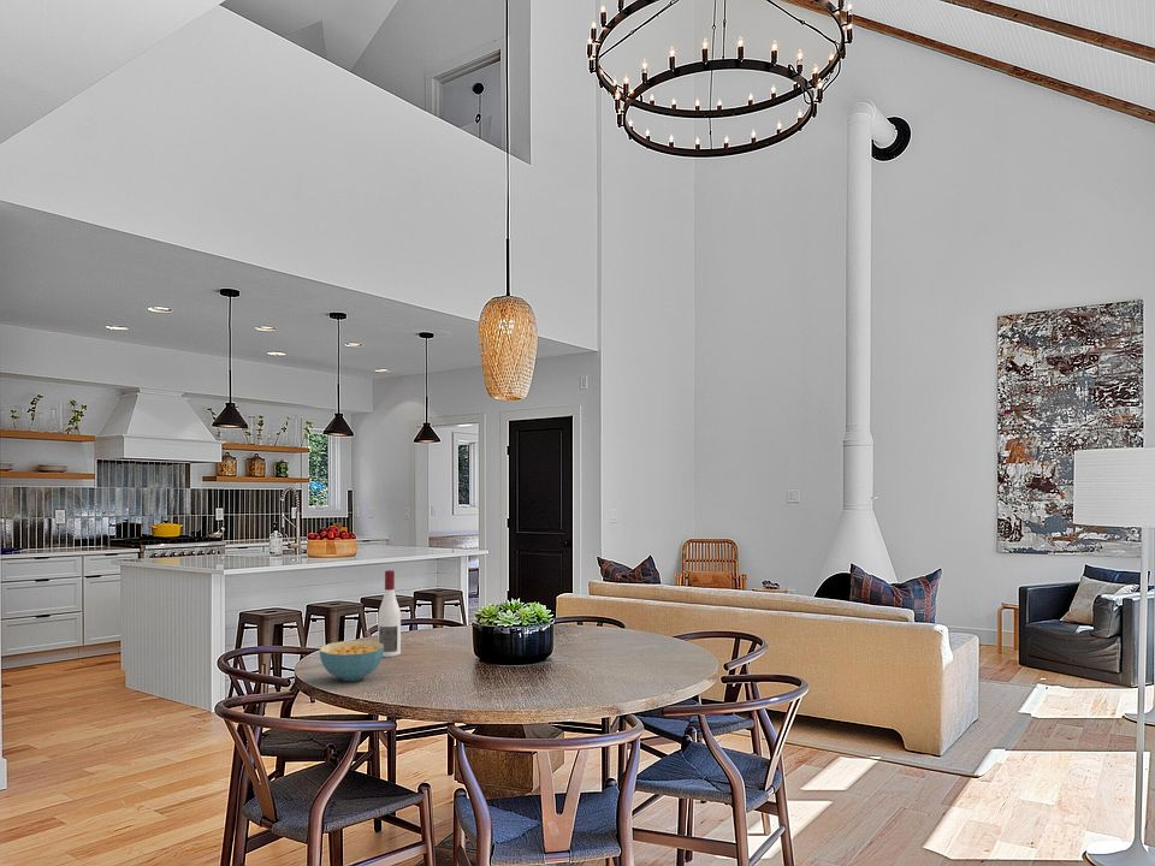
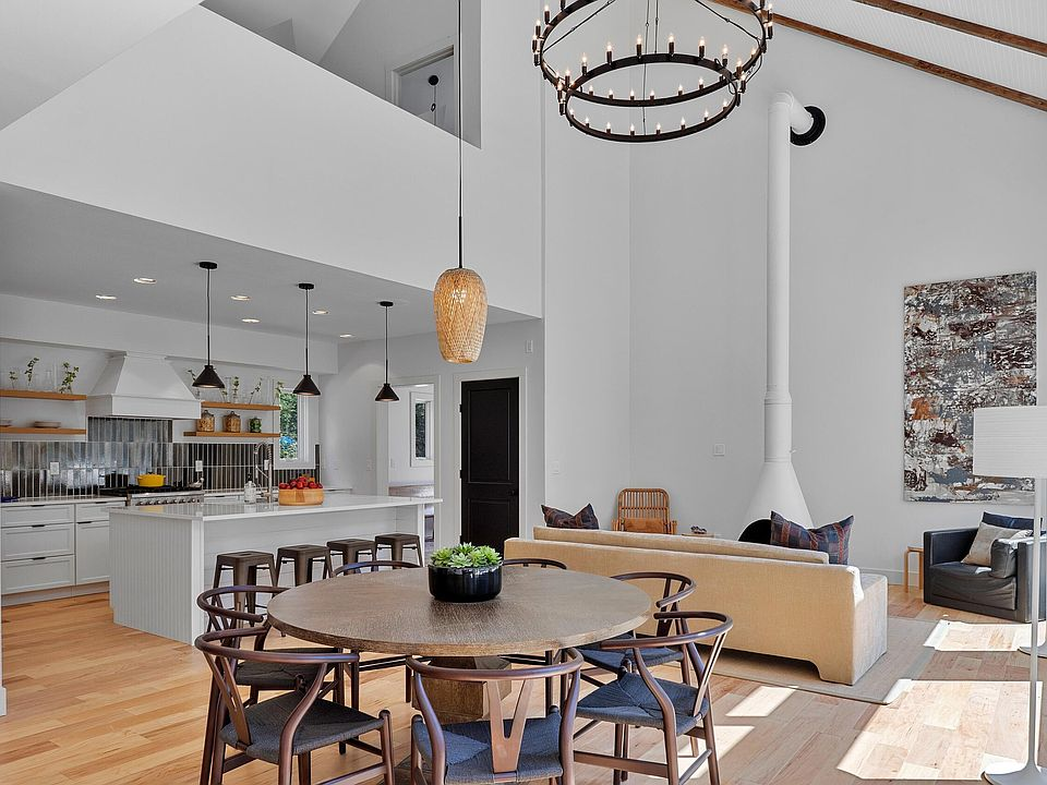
- alcohol (389, 612)
- cereal bowl (351, 663)
